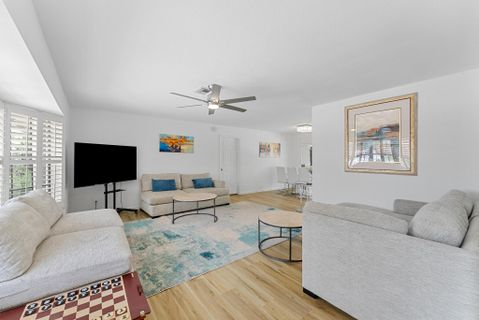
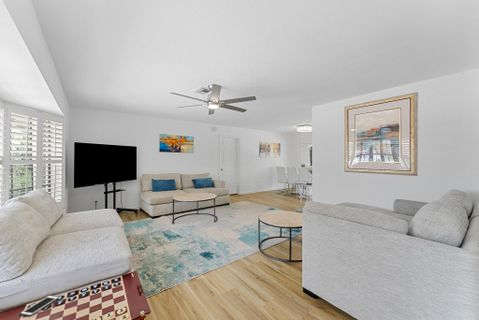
+ cell phone (40, 305)
